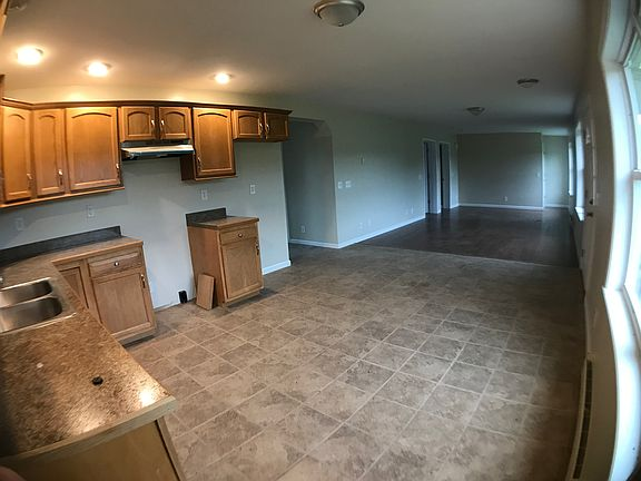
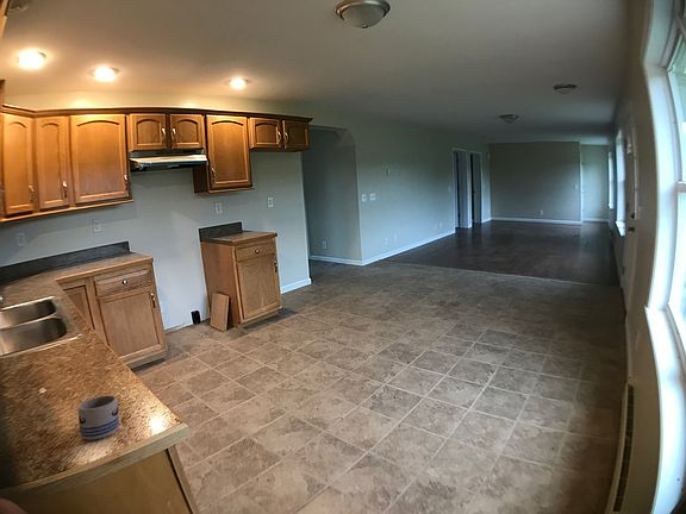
+ mug (99, 414)
